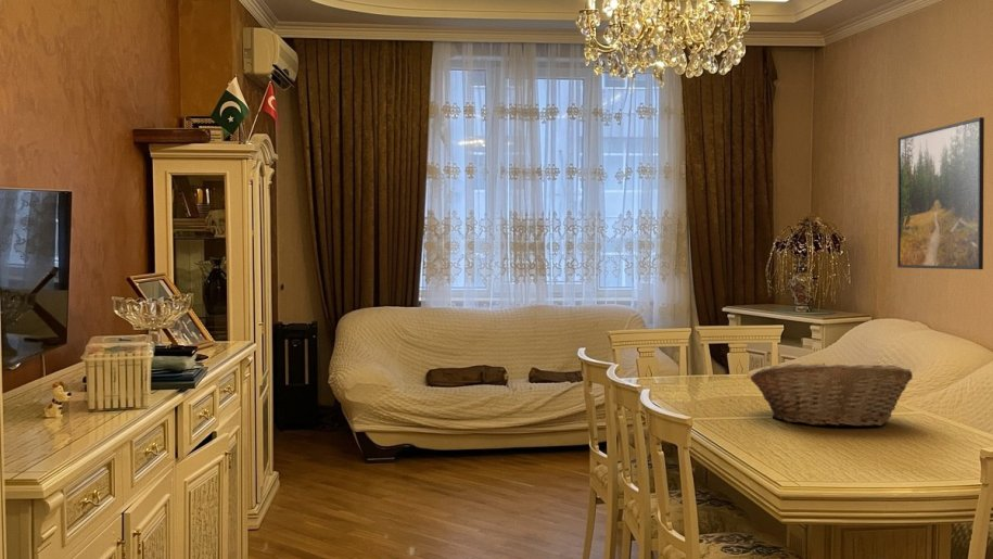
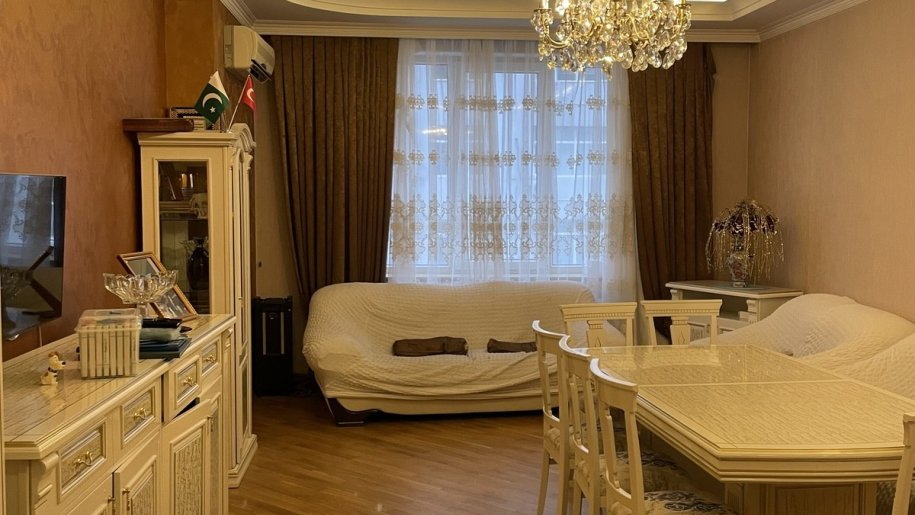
- fruit basket (829, 389)
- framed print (937, 198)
